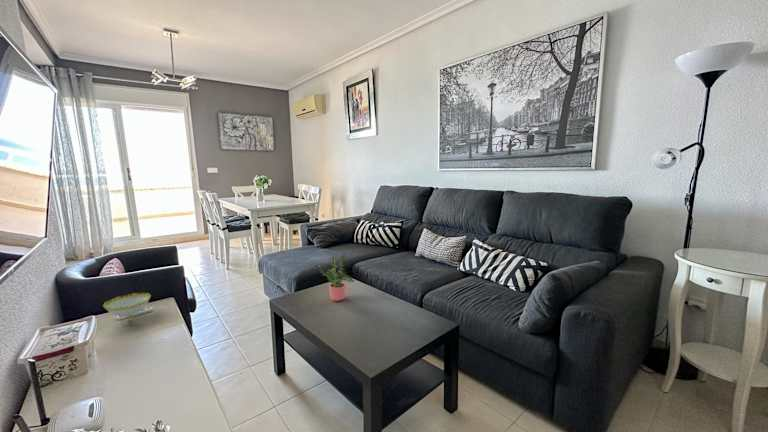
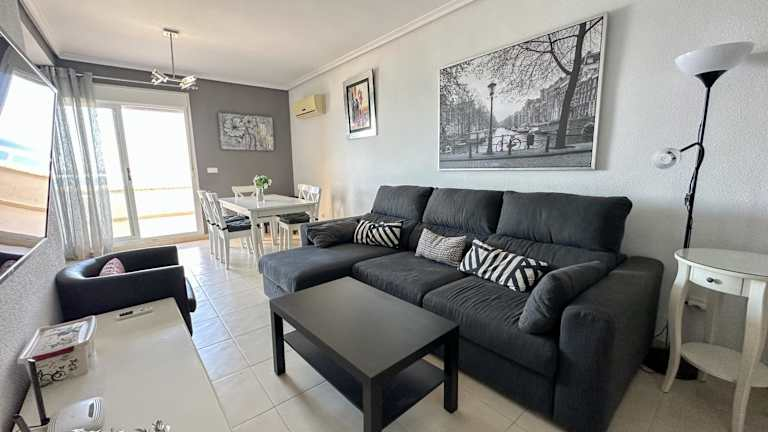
- potted plant (337, 279)
- decorative bowl (129, 309)
